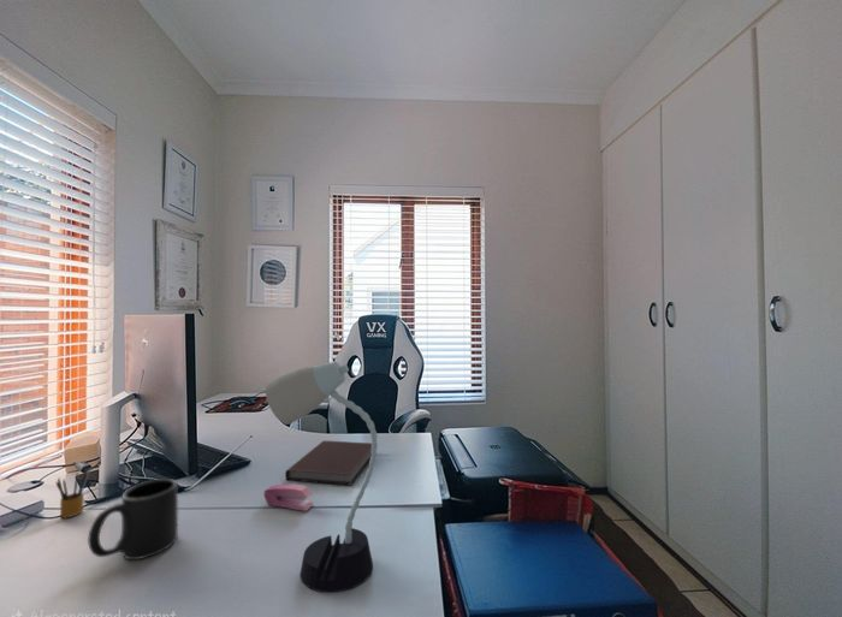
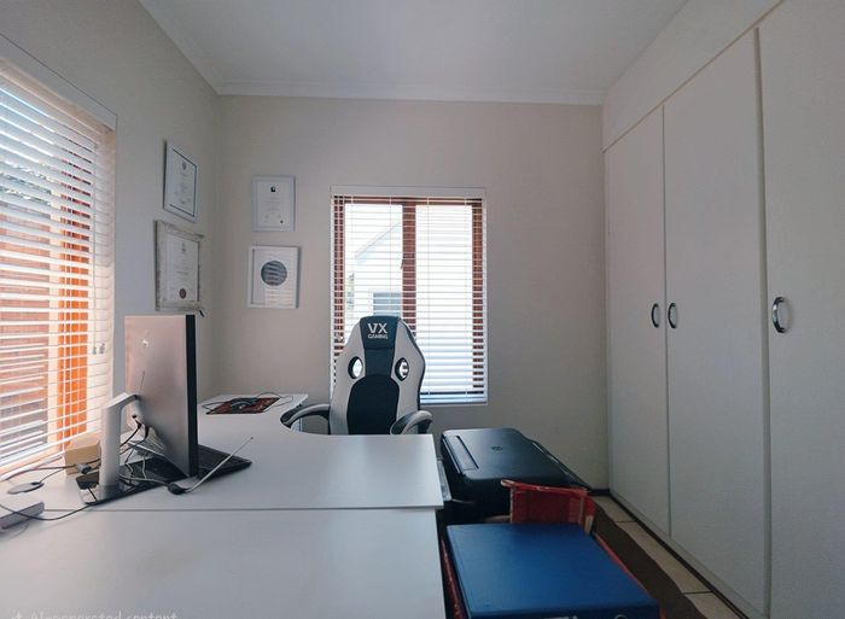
- stapler (287, 494)
- mug (140, 521)
- desk lamp (362, 483)
- pencil box (72, 493)
- notebook (334, 459)
